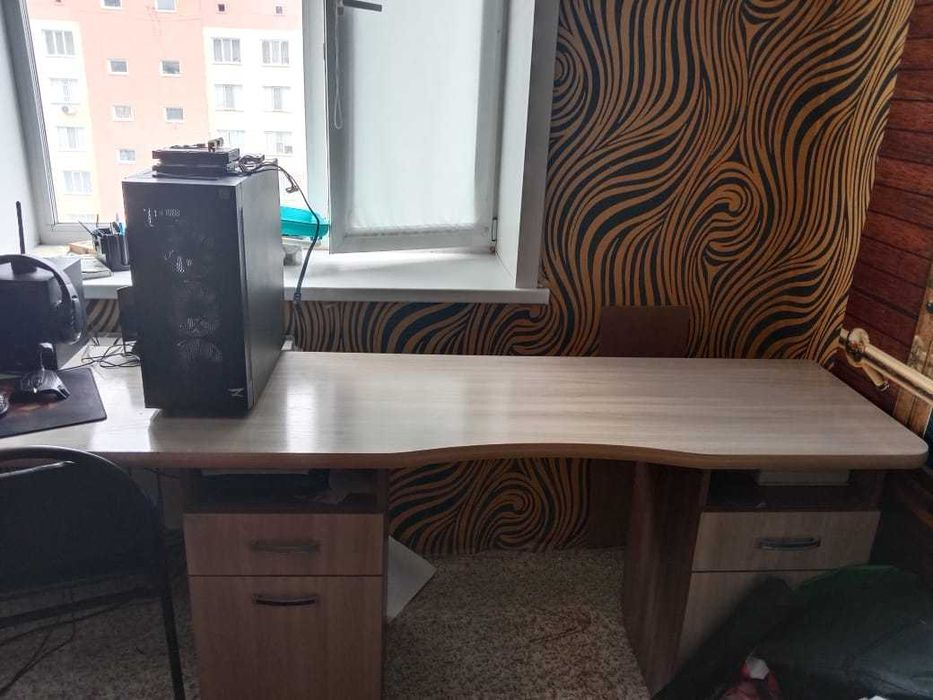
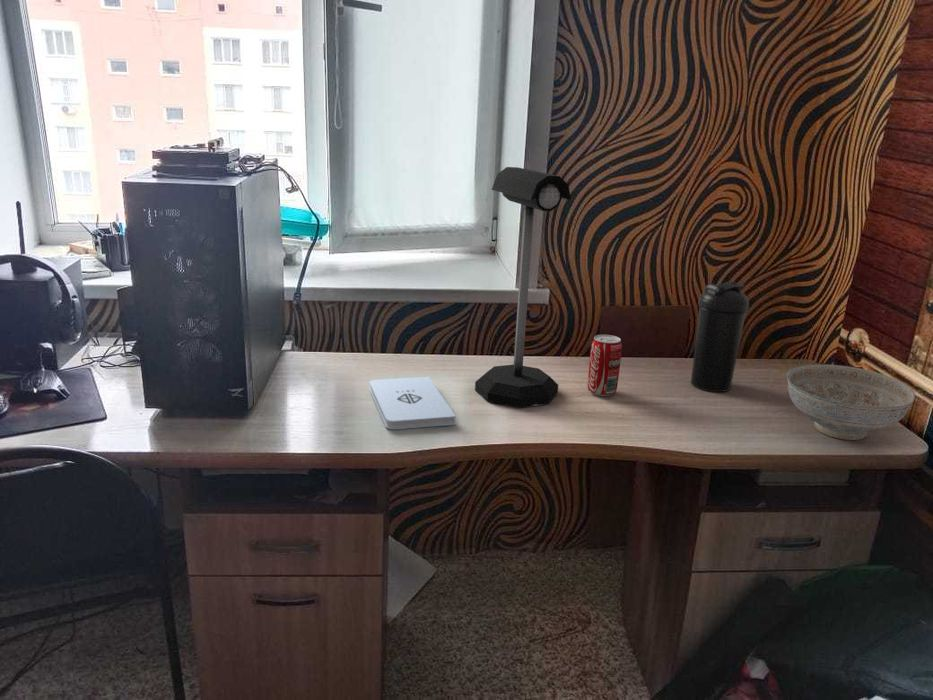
+ mailbox (523, 286)
+ notepad (409, 401)
+ decorative bowl (844, 406)
+ beverage can (604, 365)
+ water bottle (718, 335)
